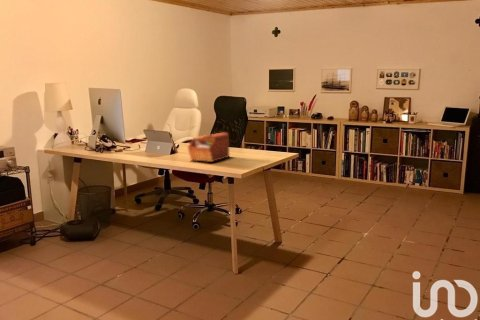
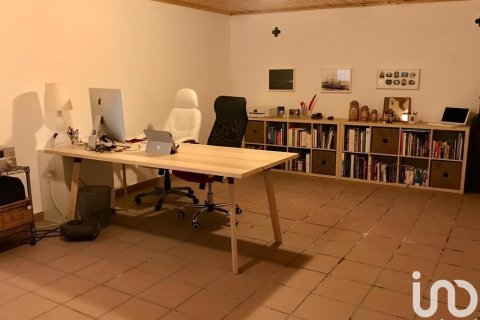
- sewing box (208, 146)
